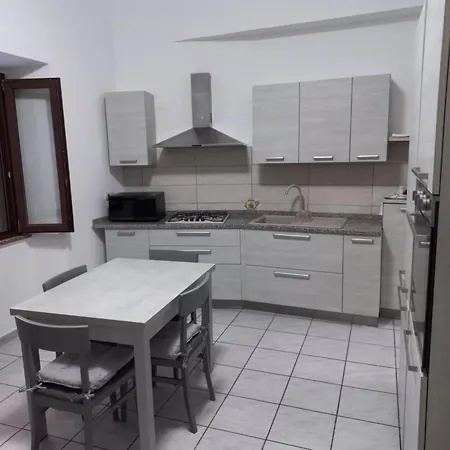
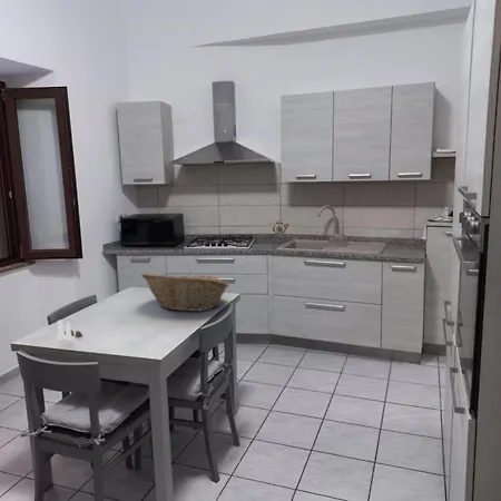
+ salt and pepper shaker set (66, 327)
+ fruit basket (185, 286)
